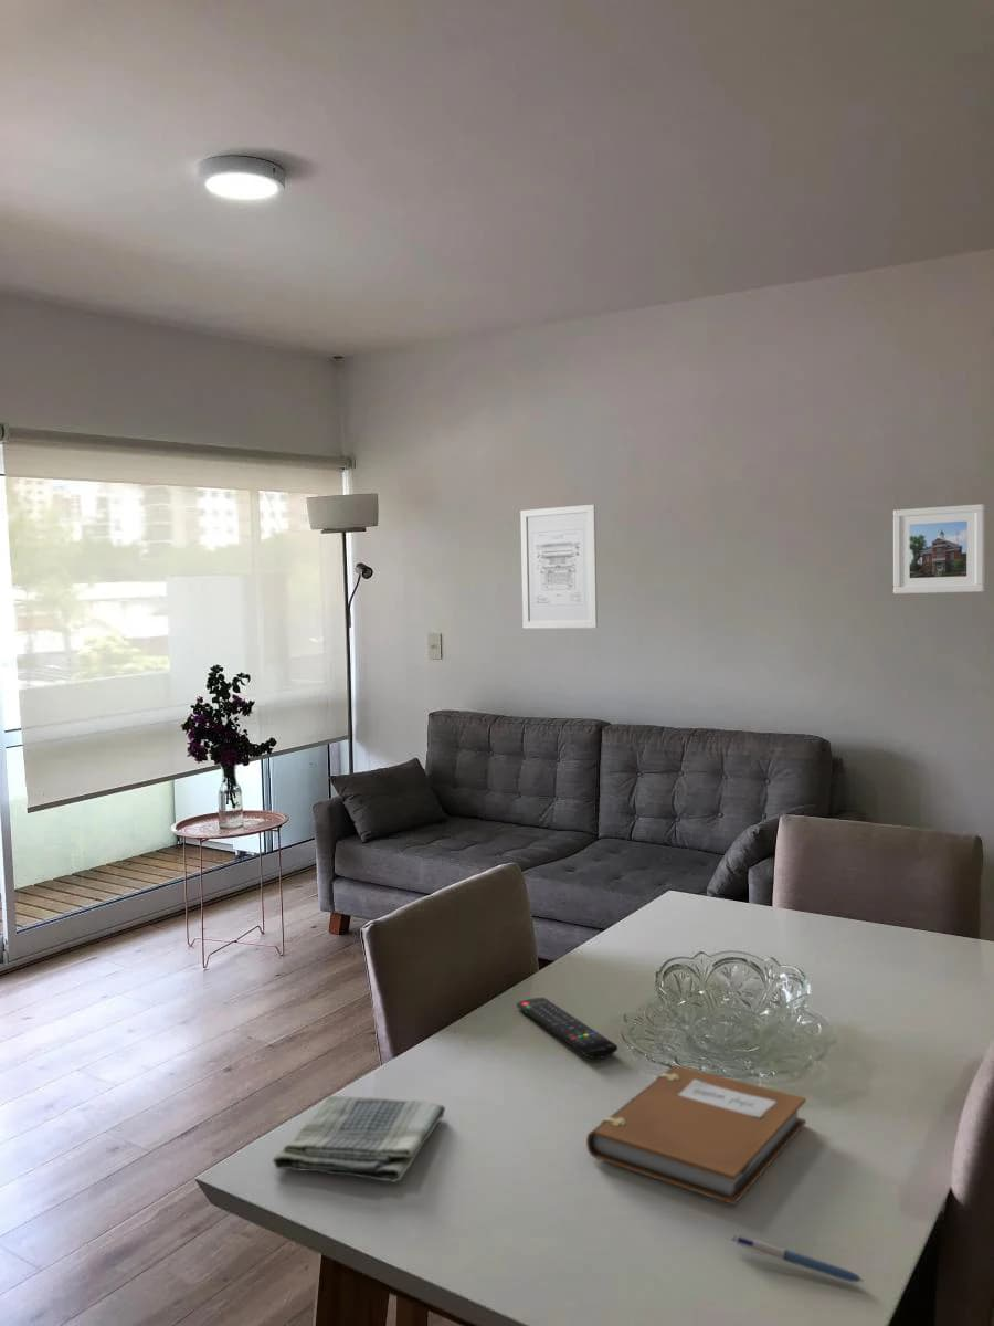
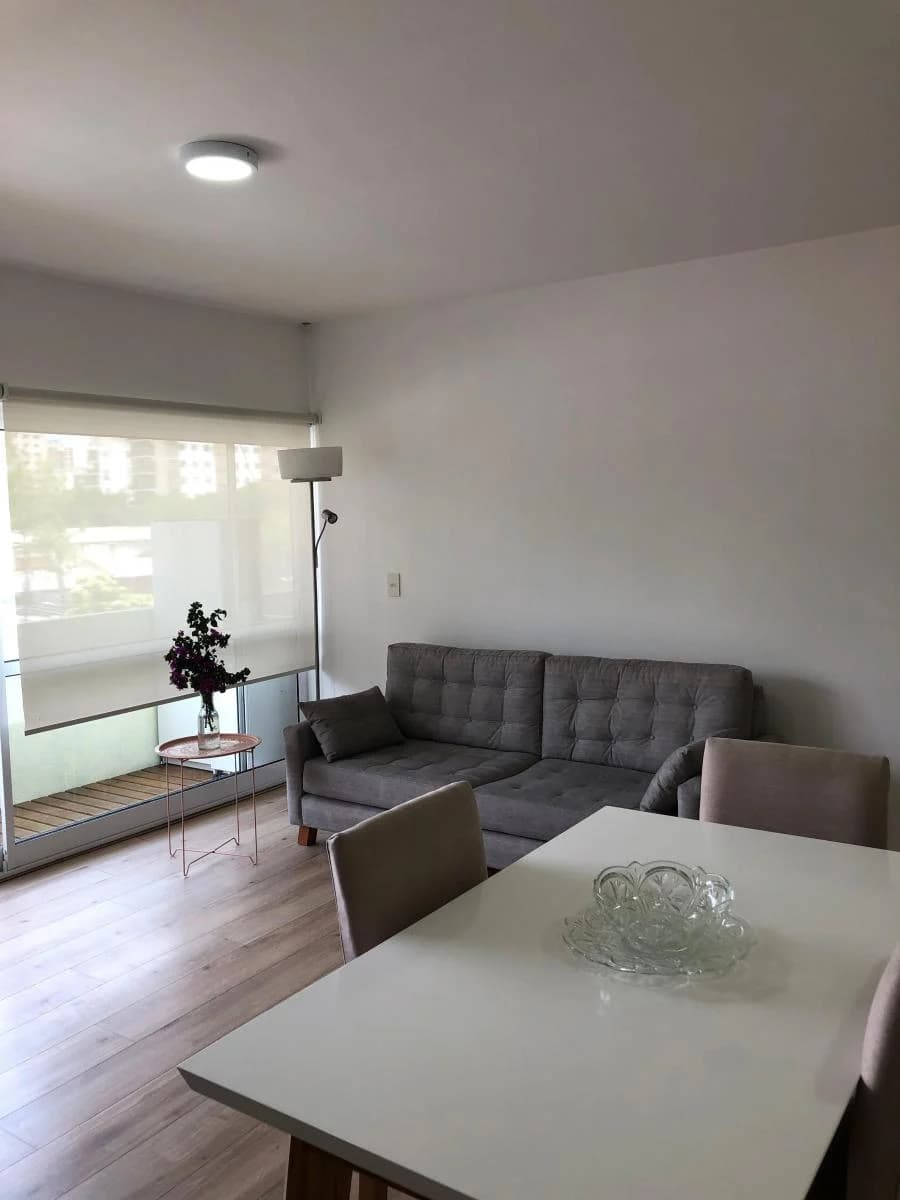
- dish towel (362, 1132)
- wall art (558, 568)
- notebook (700, 1124)
- pen (795, 1259)
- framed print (938, 549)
- remote control (563, 1027)
